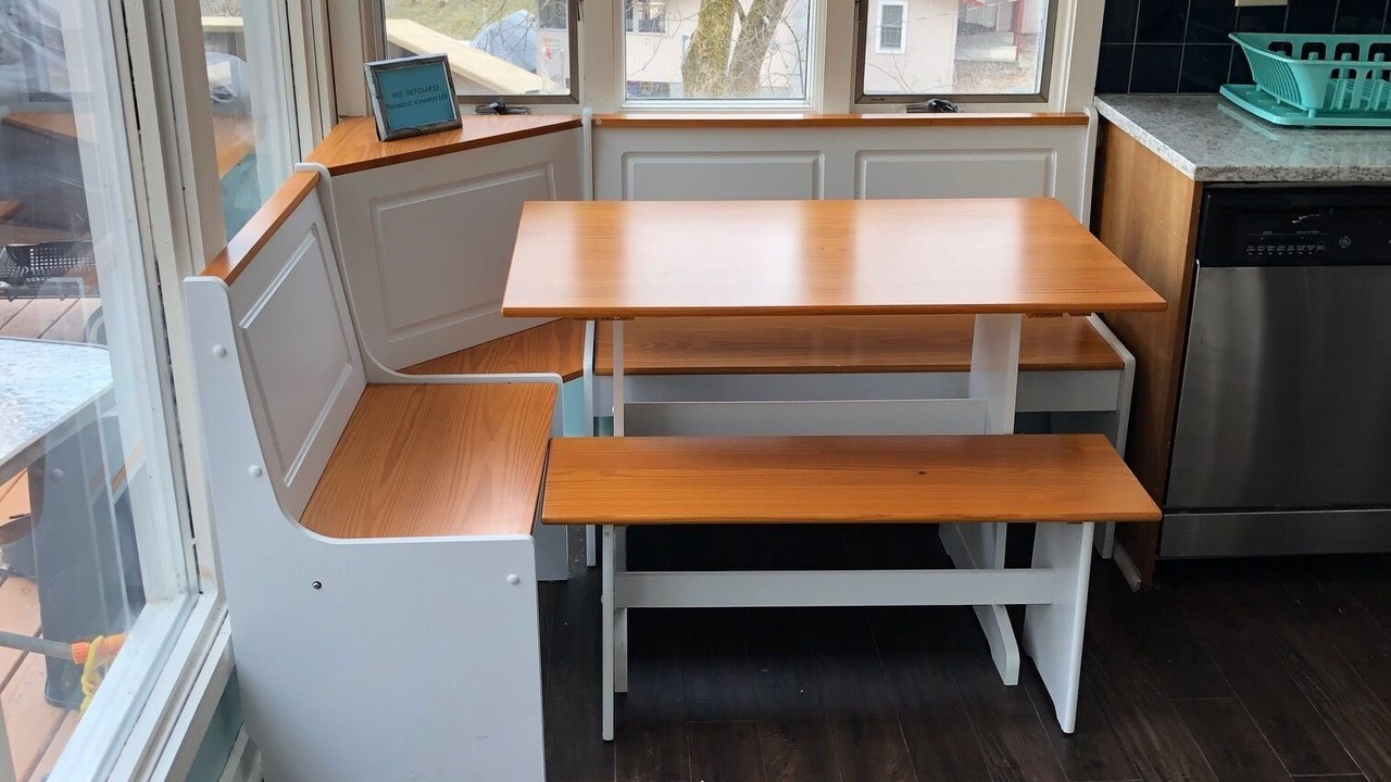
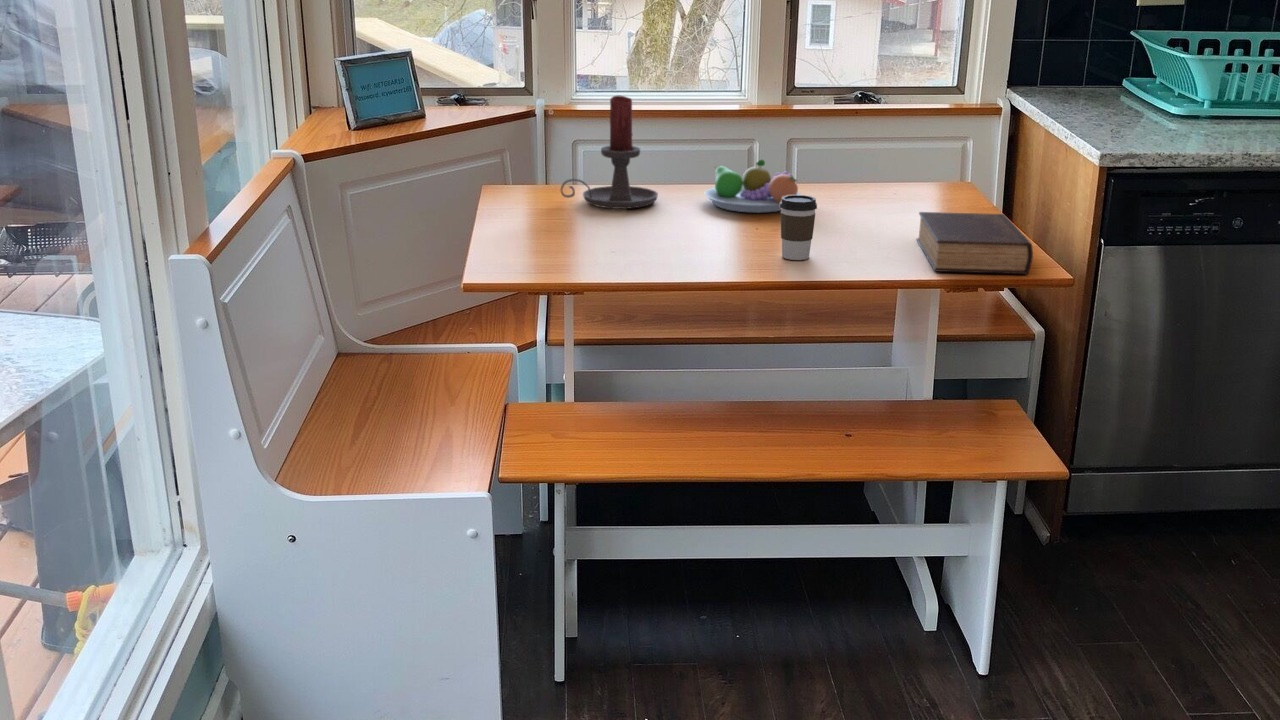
+ fruit bowl (751, 184)
+ candle holder (609, 150)
+ book (972, 241)
+ coffee cup (797, 227)
